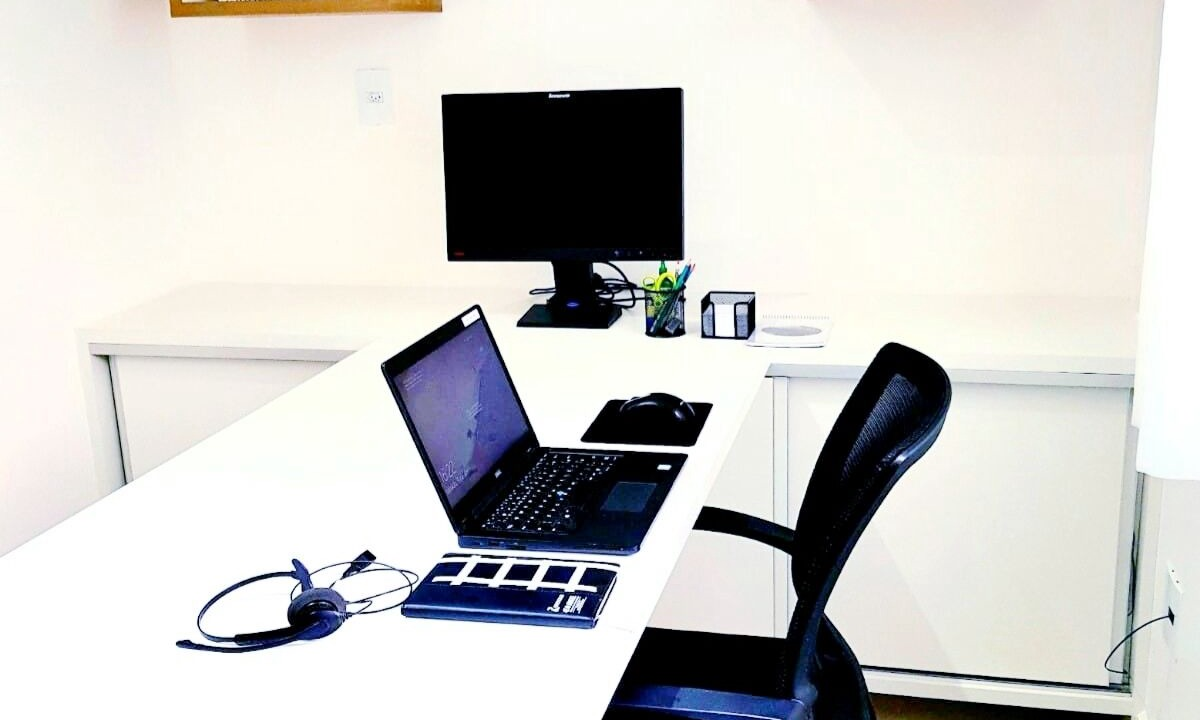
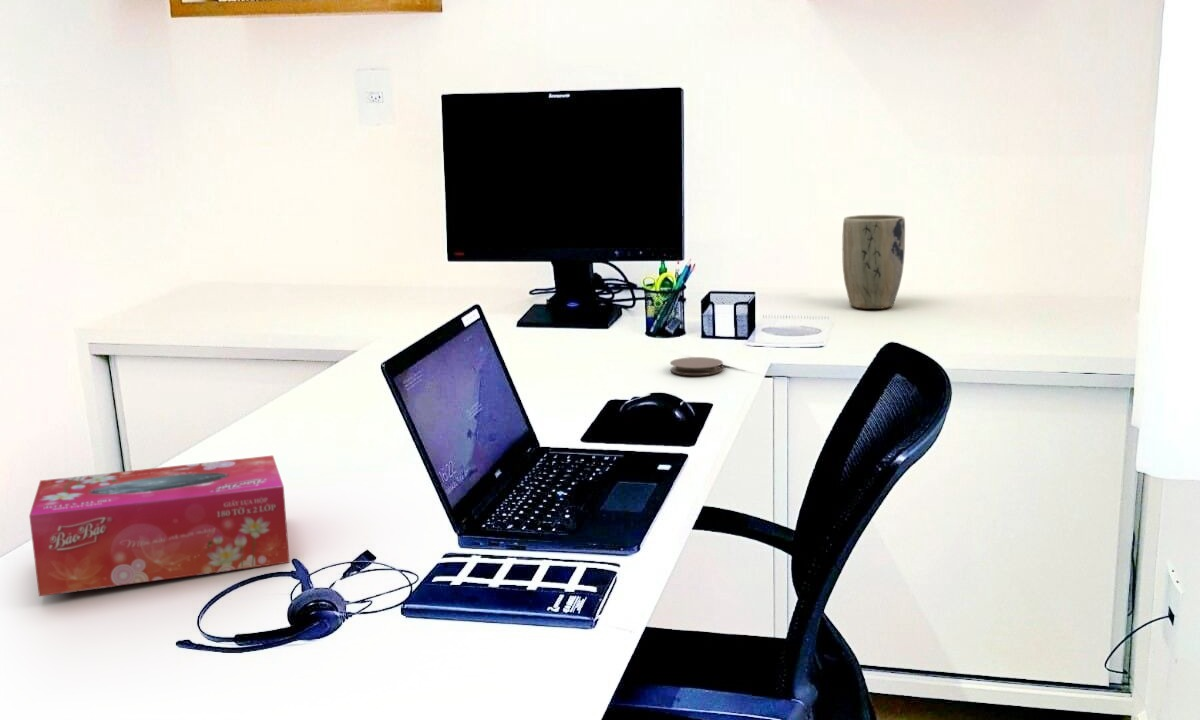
+ tissue box (163, 521)
+ coaster (696, 366)
+ plant pot (873, 261)
